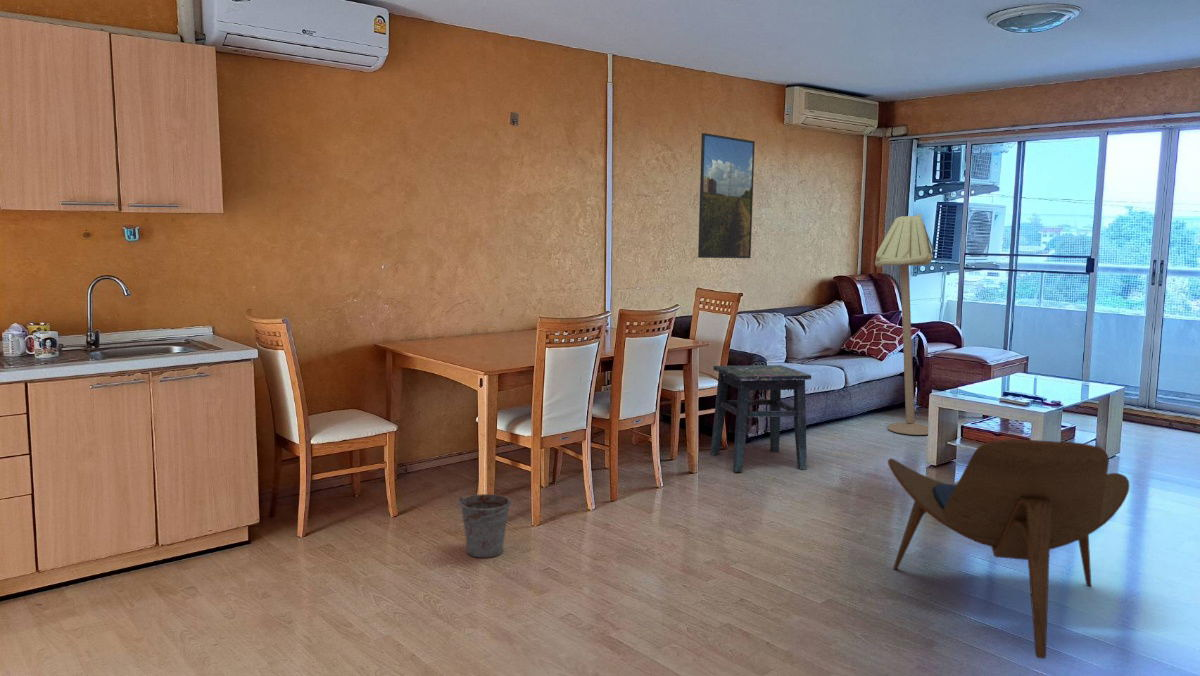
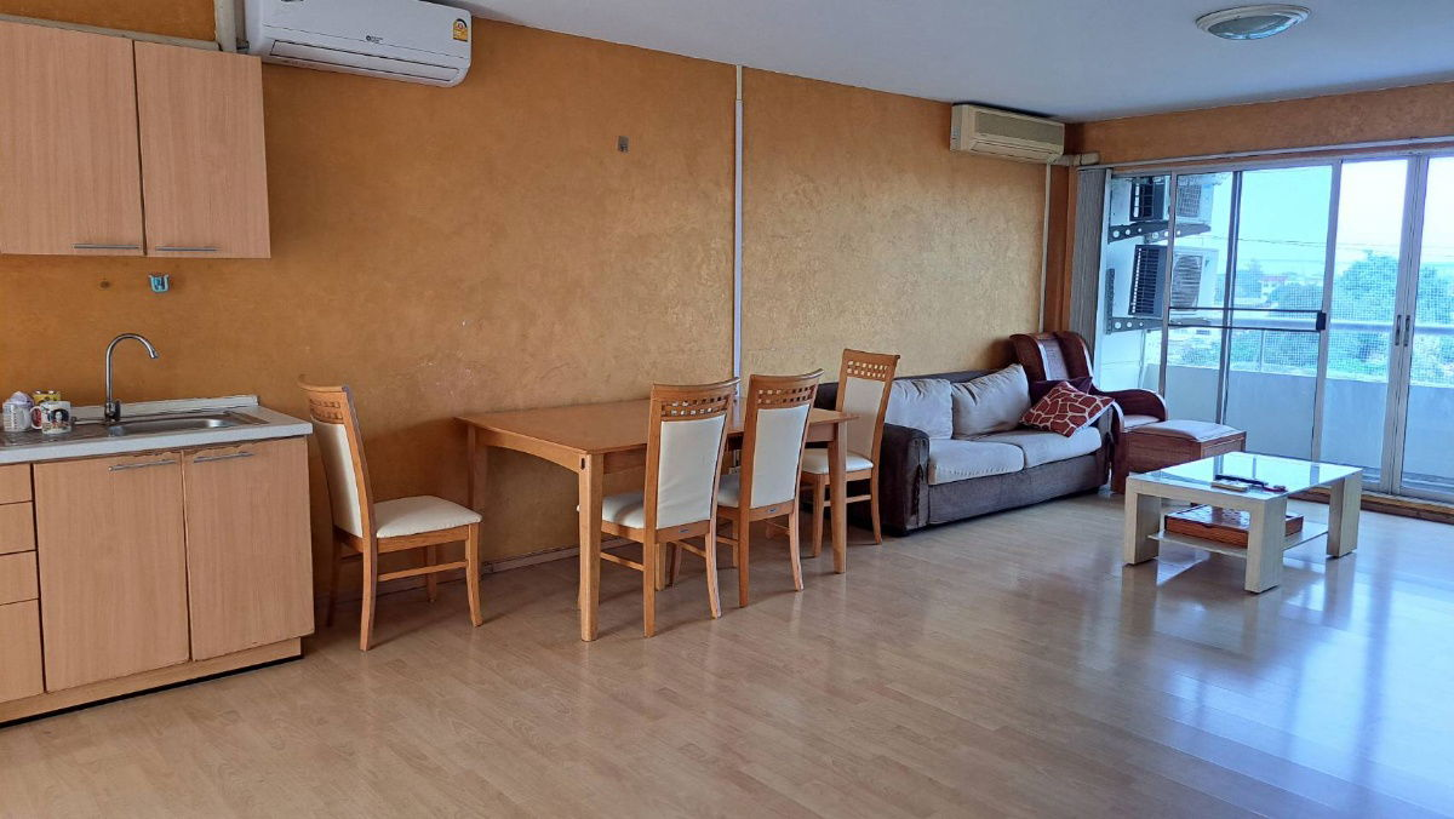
- side table (759, 416)
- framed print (727, 198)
- lounge chair (1015, 516)
- bucket (484, 525)
- floor lamp (905, 323)
